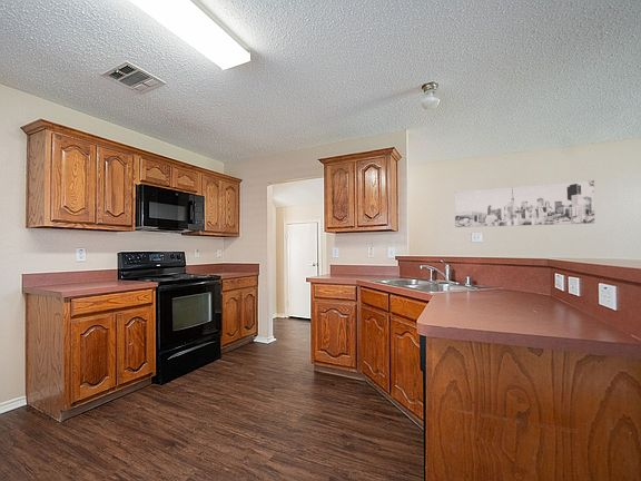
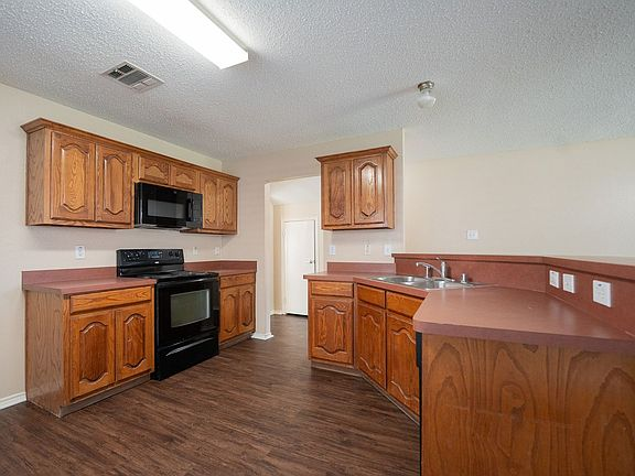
- wall art (517, 206)
